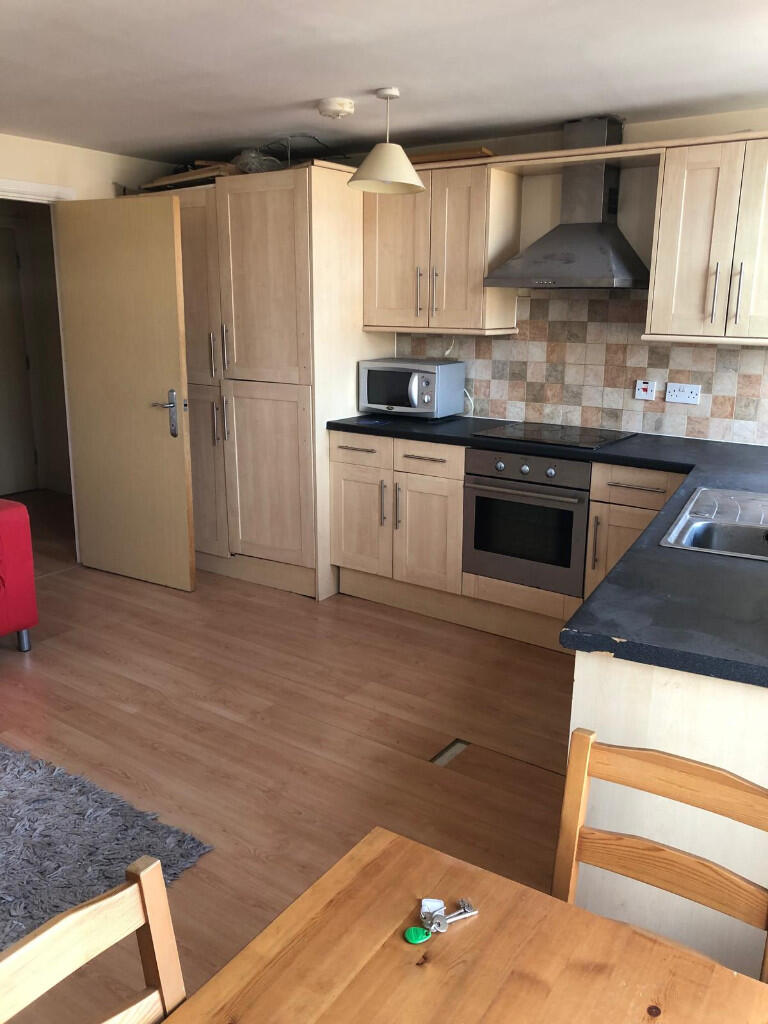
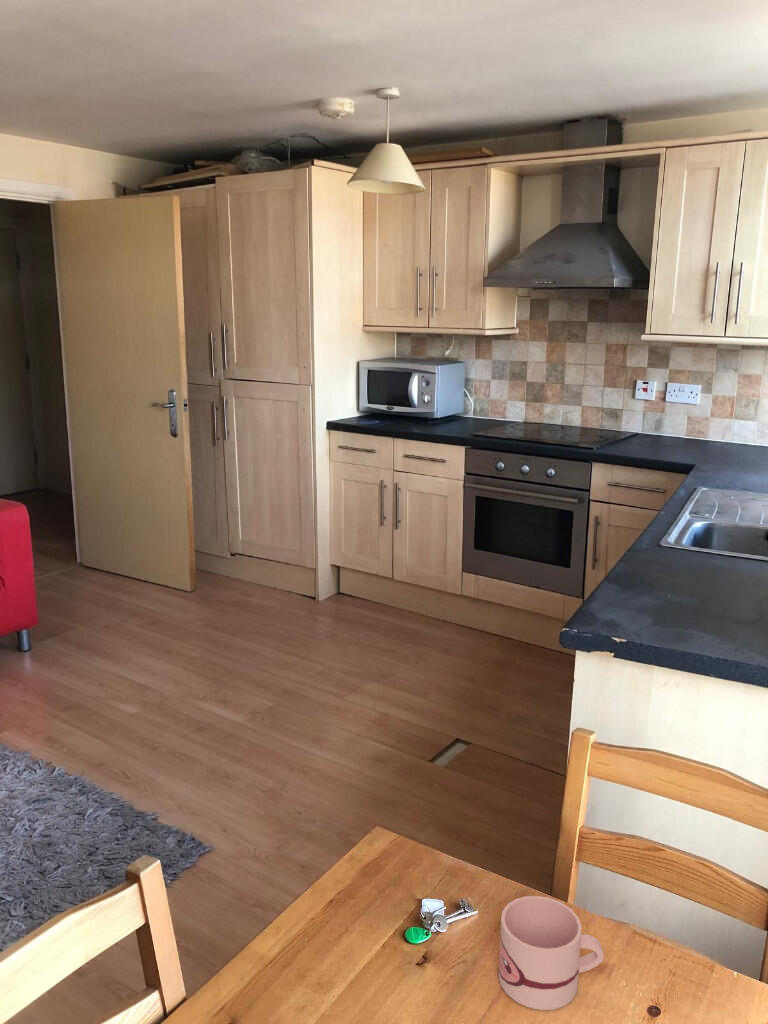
+ mug (551, 951)
